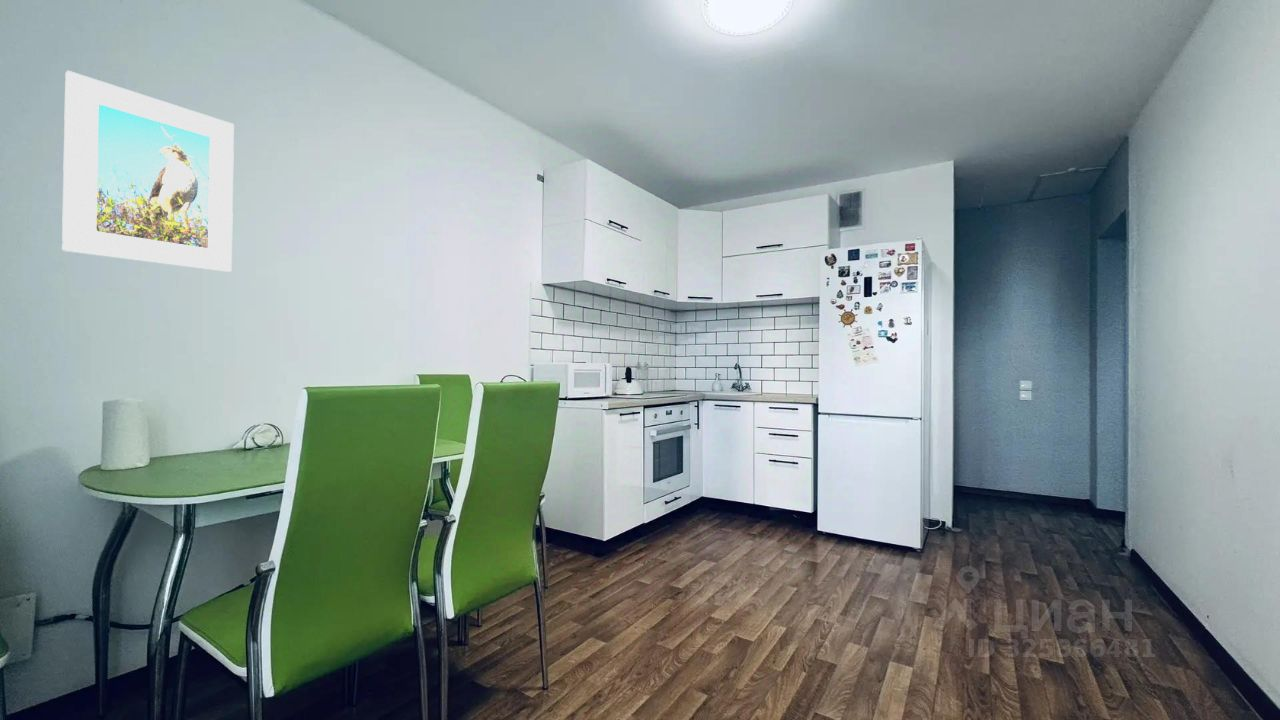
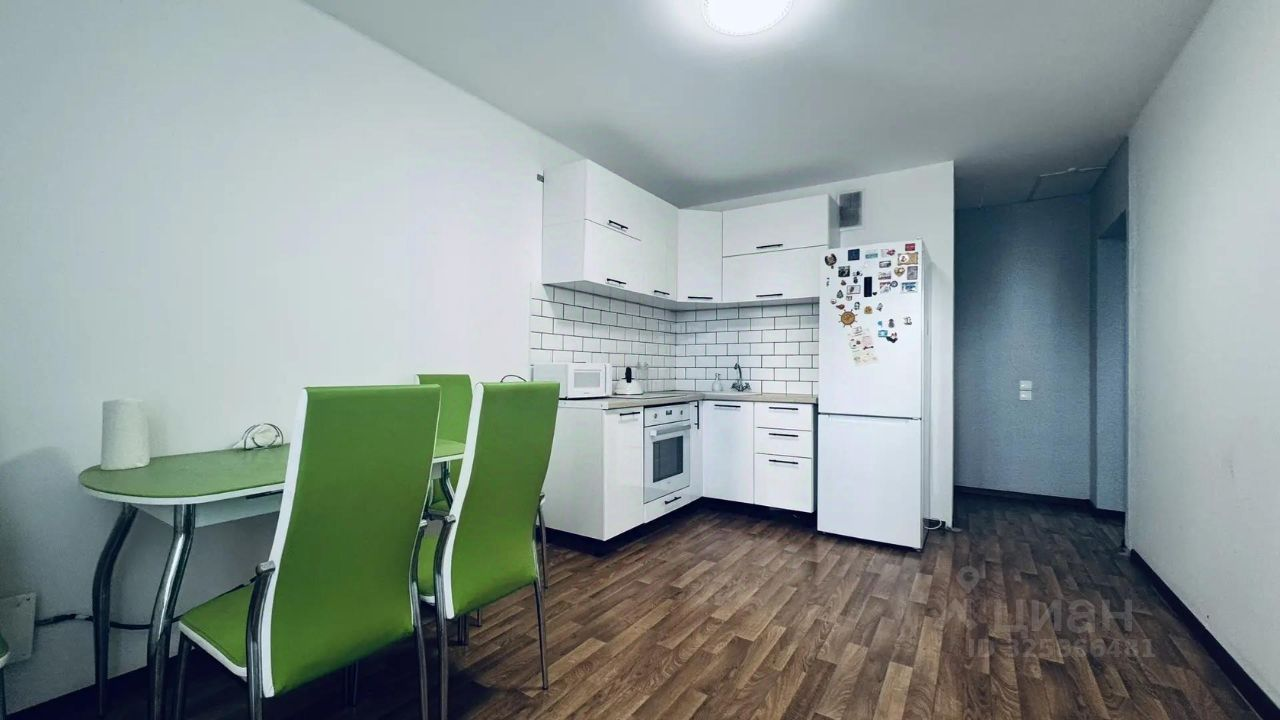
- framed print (156, 181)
